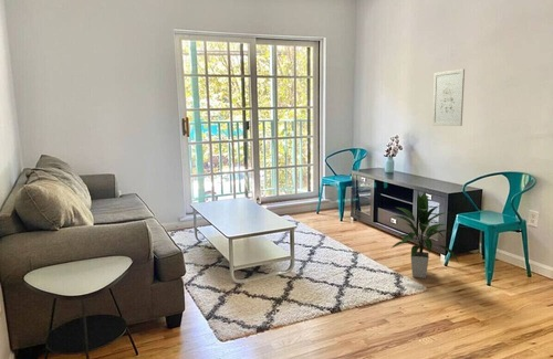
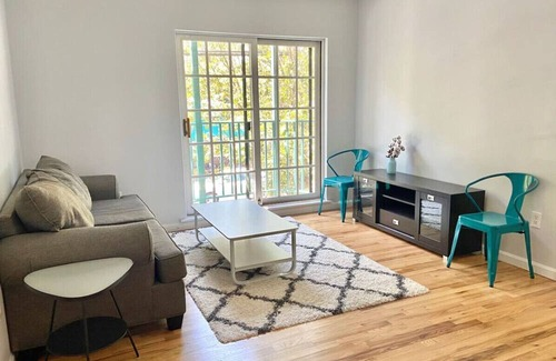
- indoor plant (422, 234)
- wall art (447, 98)
